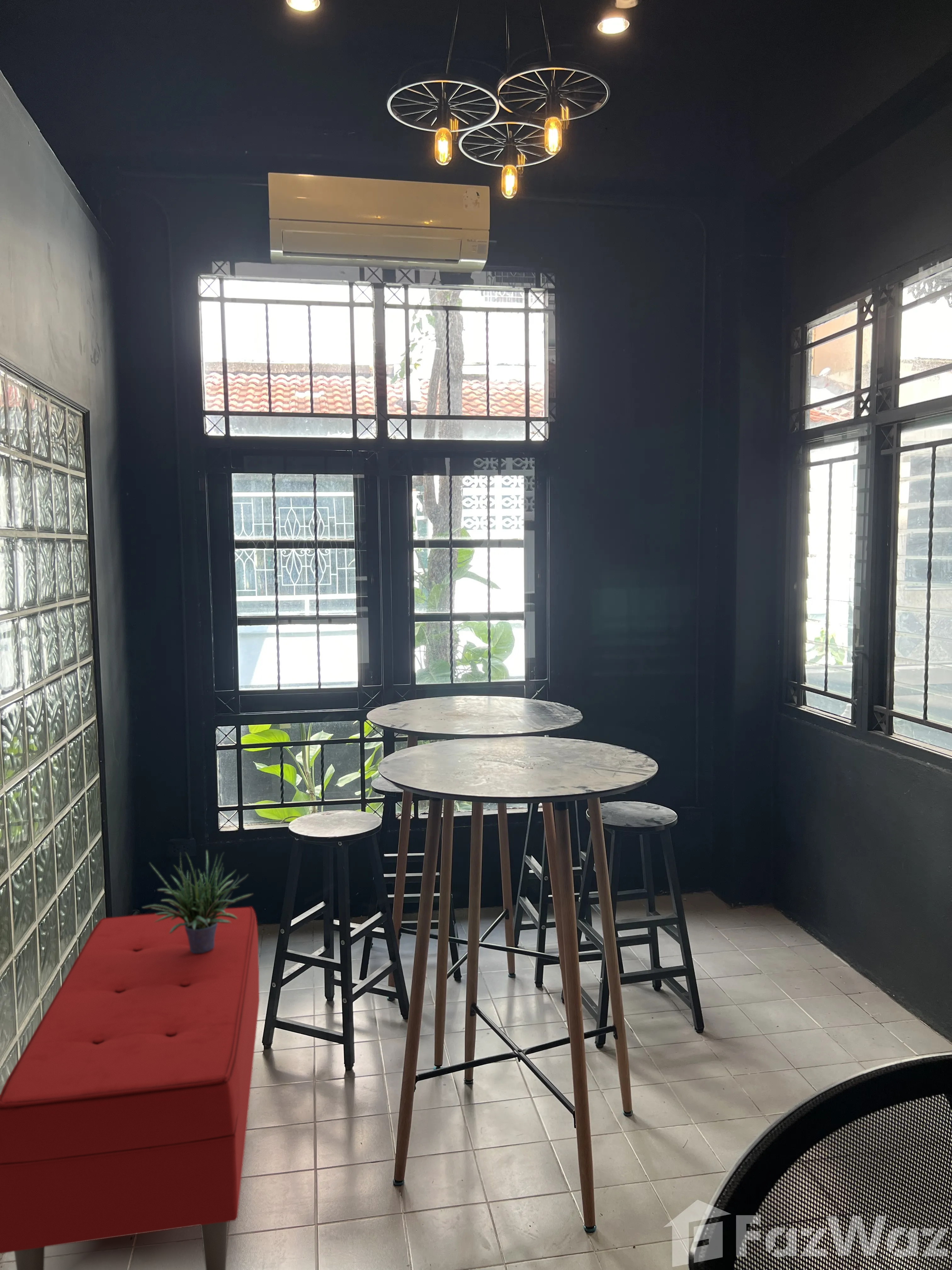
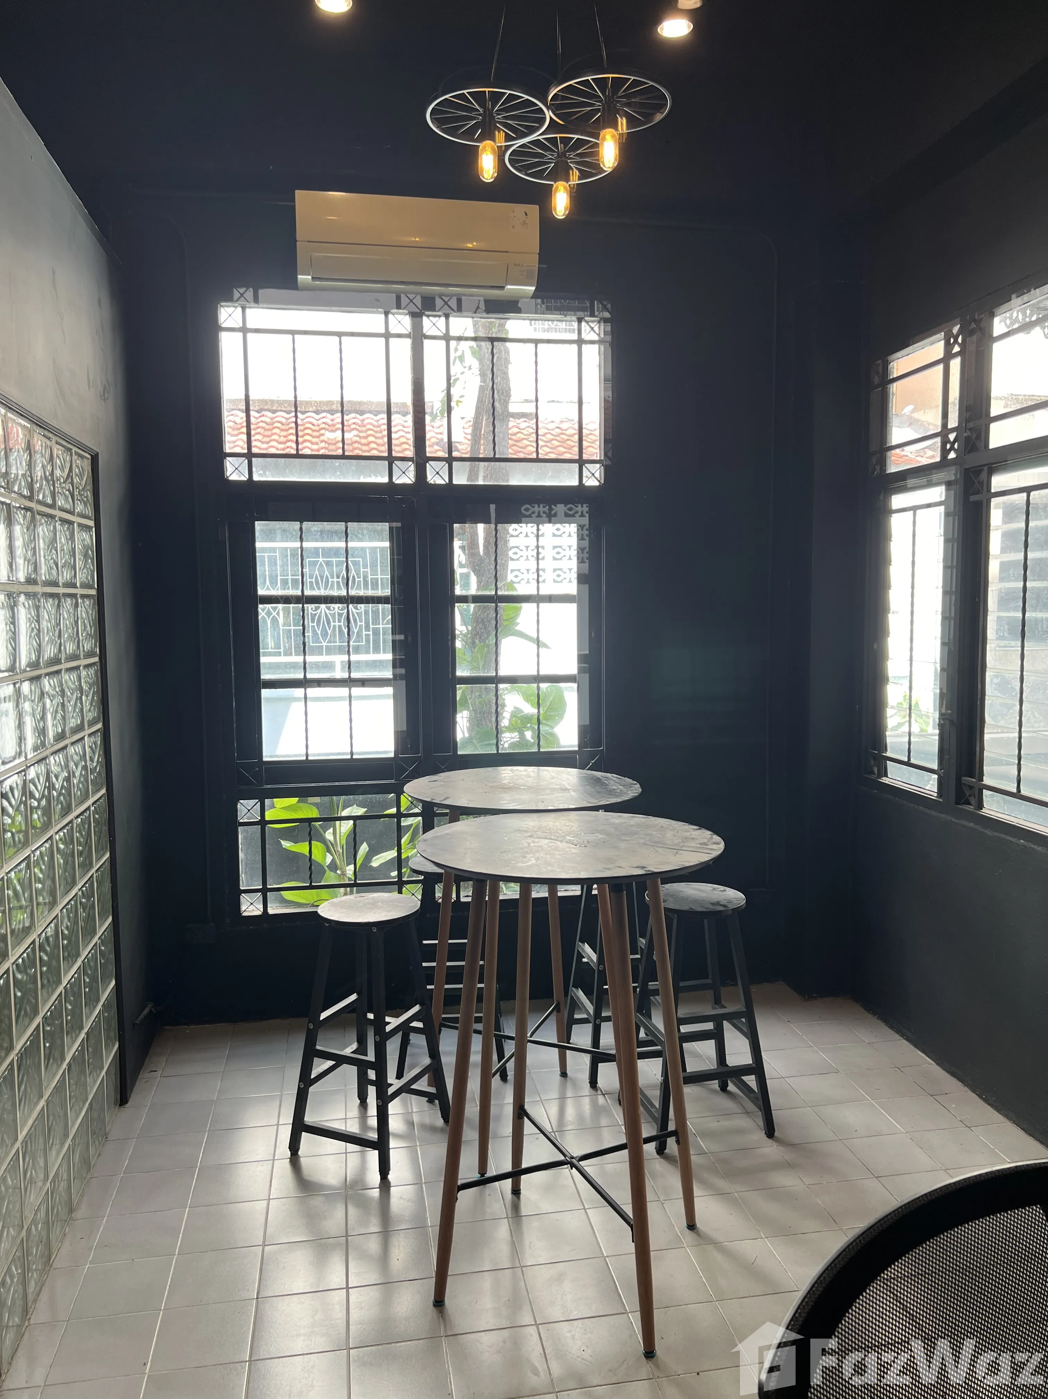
- bench (156, 1069)
- potted plant (194, 895)
